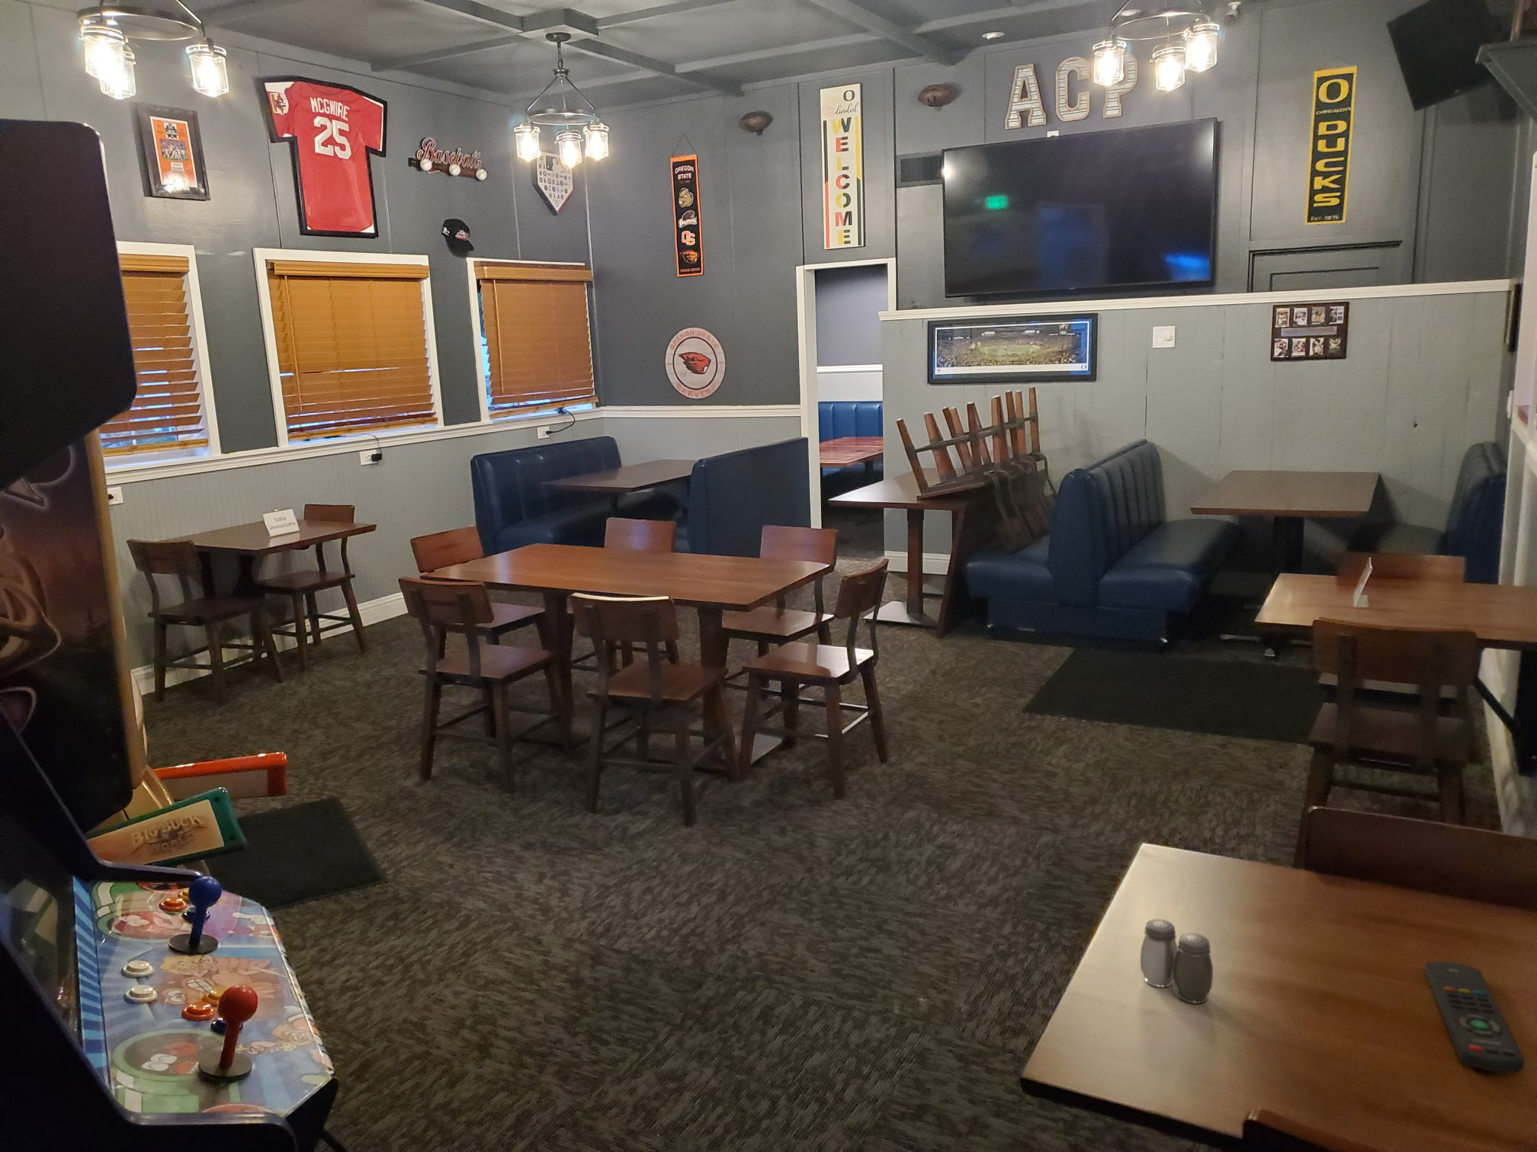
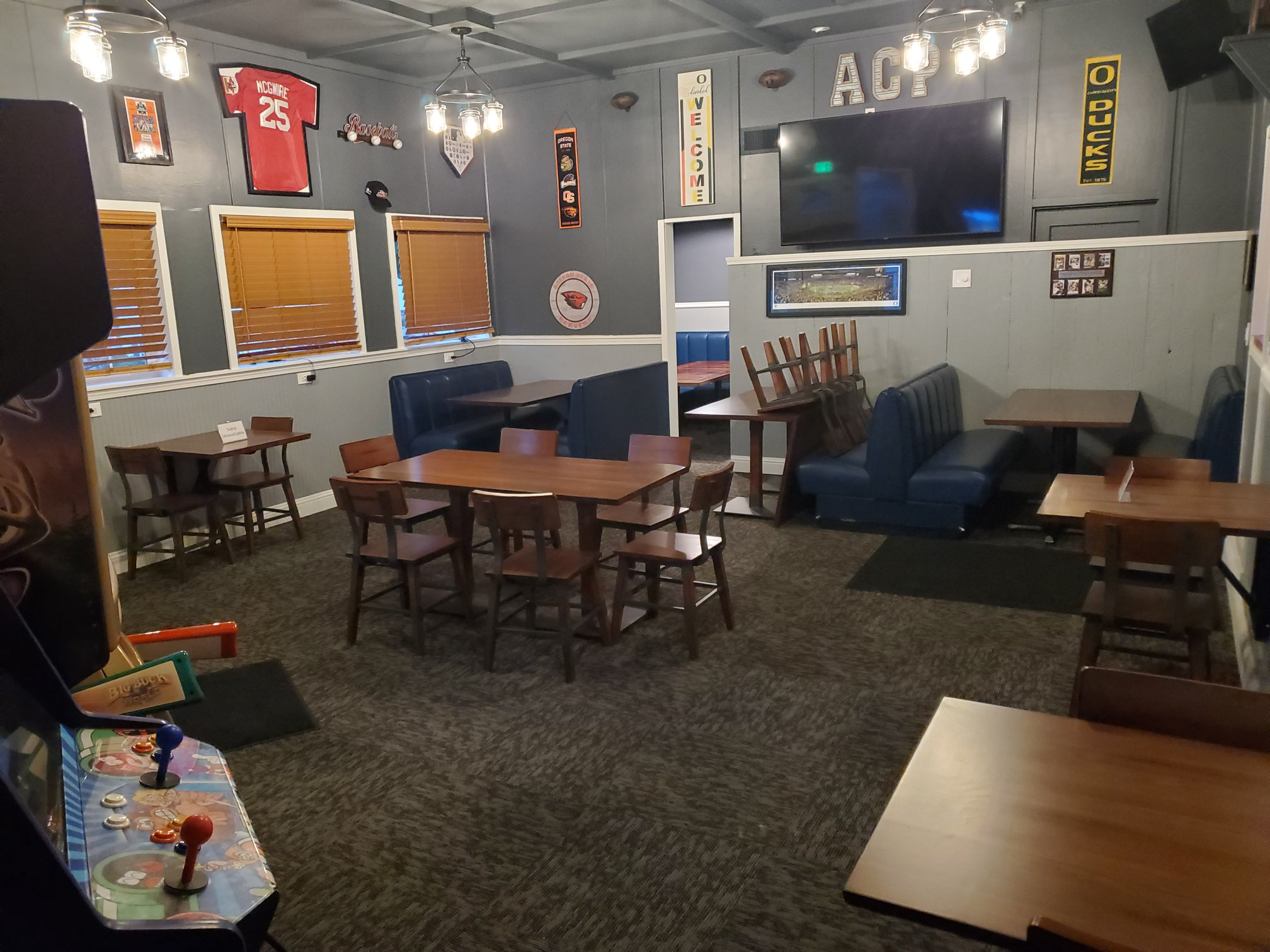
- remote control (1470, 1012)
- salt and pepper shaker (1175, 960)
